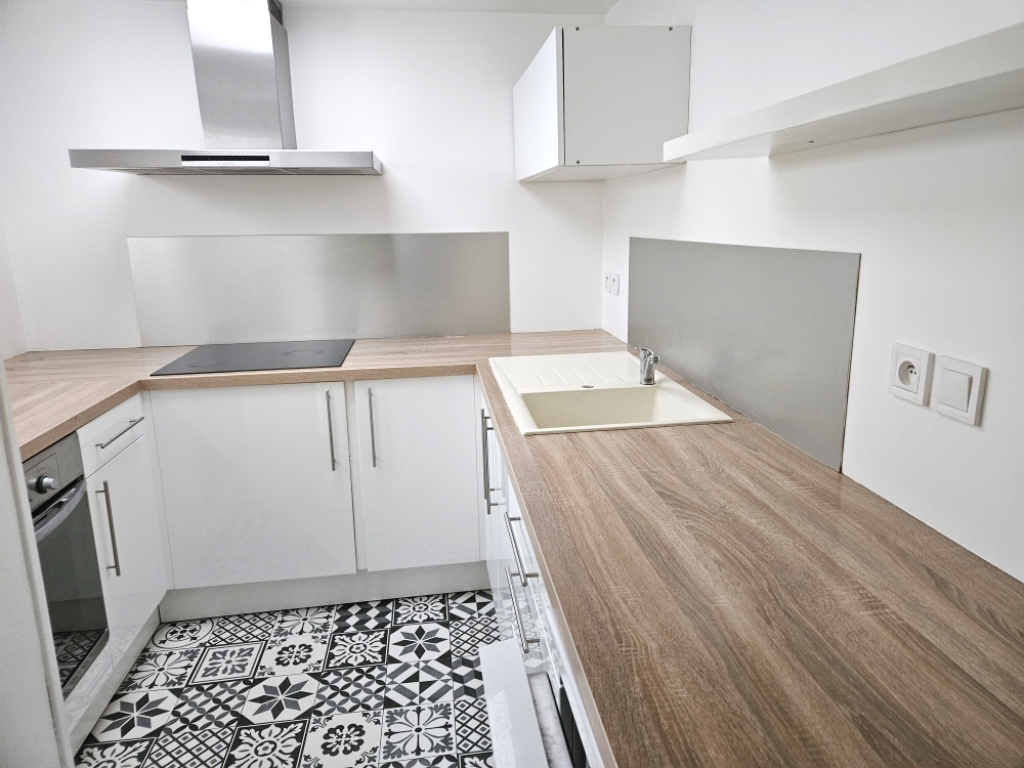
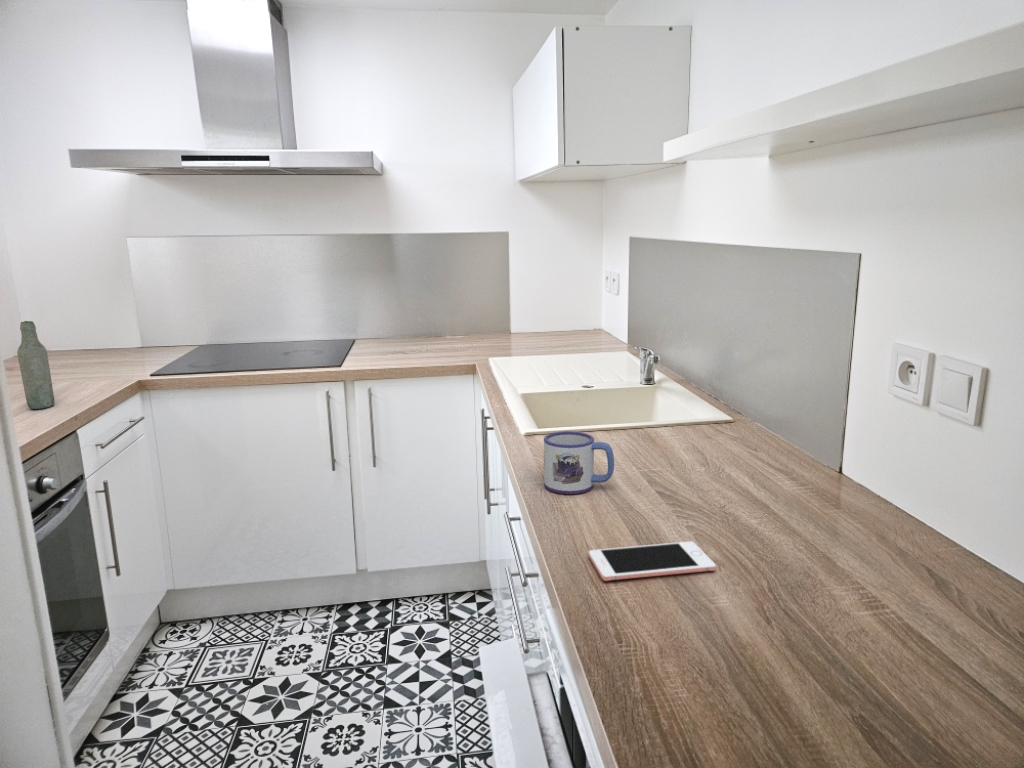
+ bottle (34, 364)
+ cell phone (650, 560)
+ mug (578, 462)
